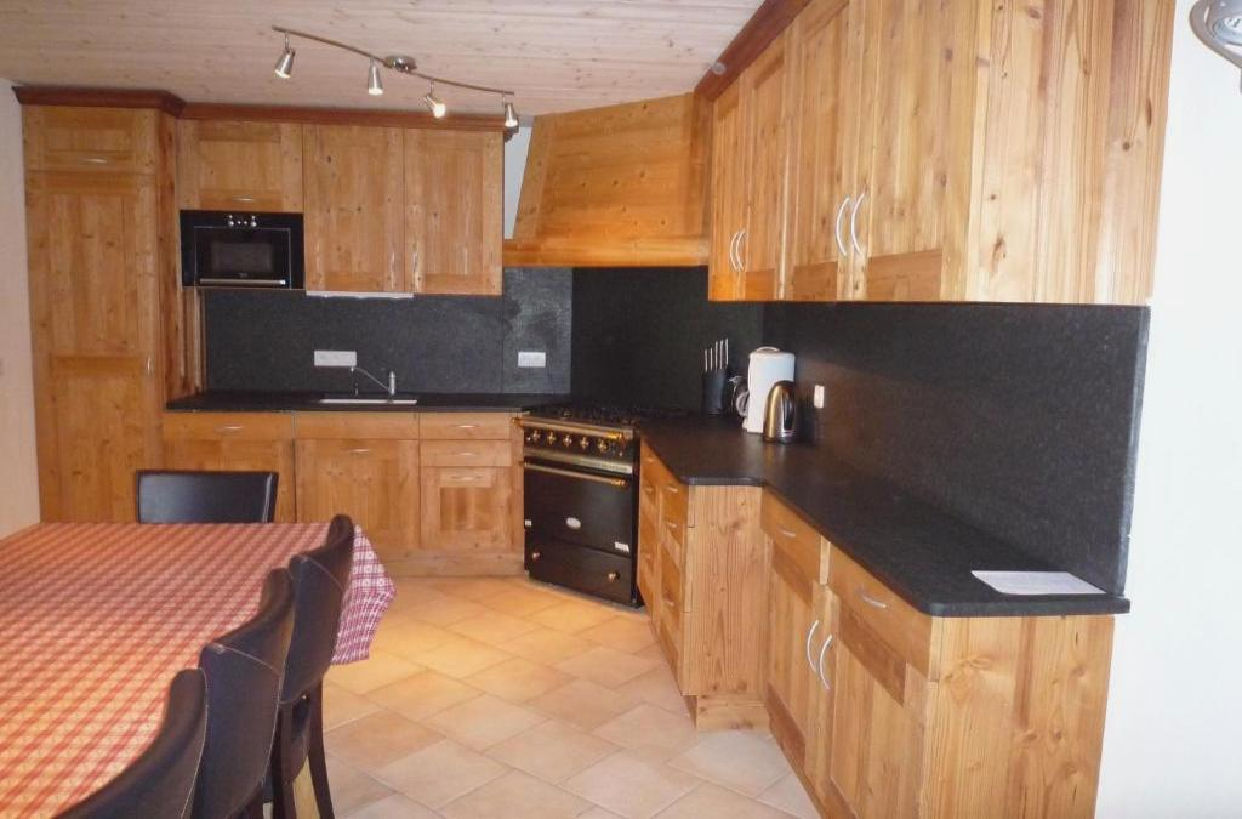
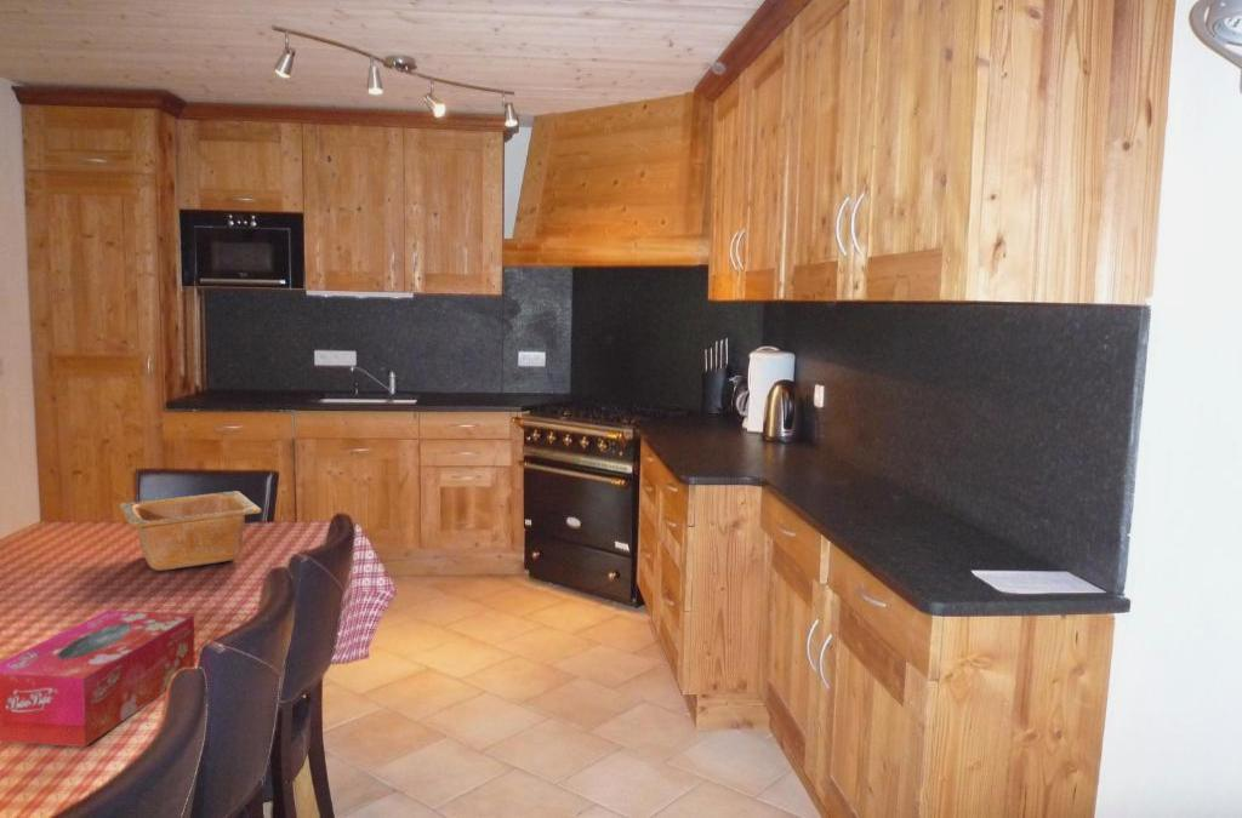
+ tissue box (97, 671)
+ serving bowl (189, 531)
